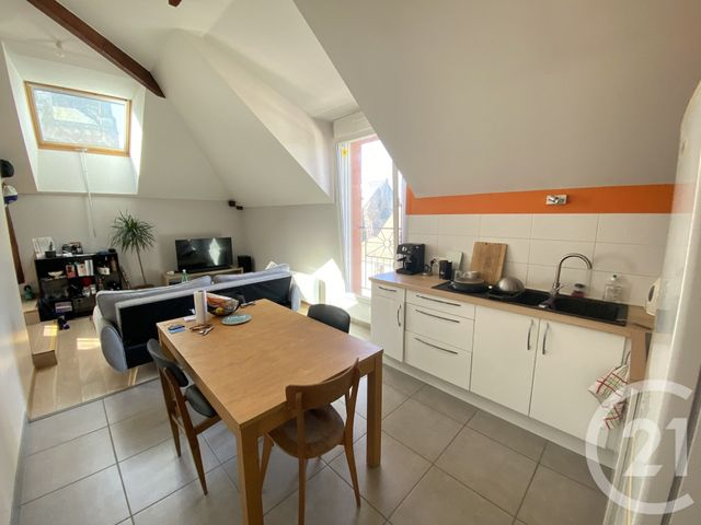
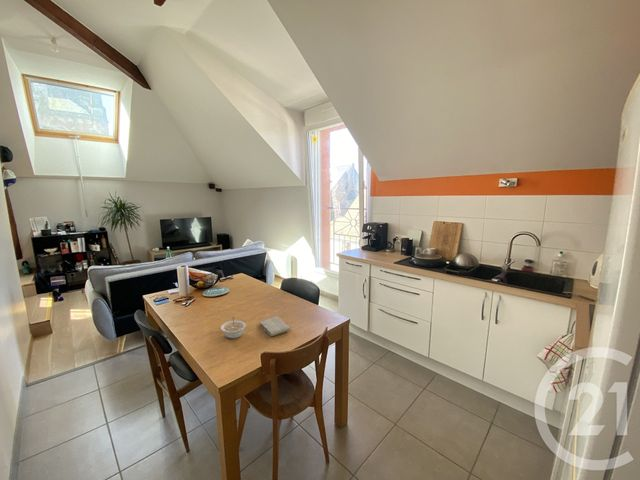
+ washcloth (274, 325)
+ legume (233, 329)
